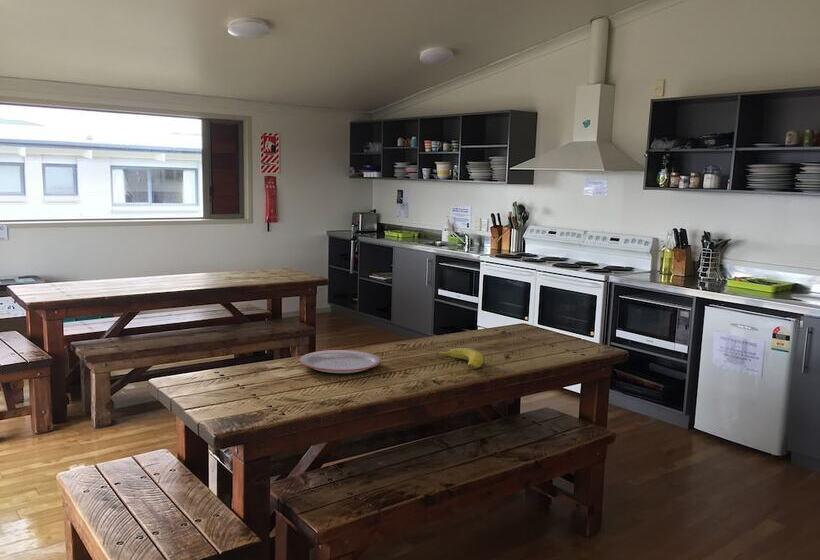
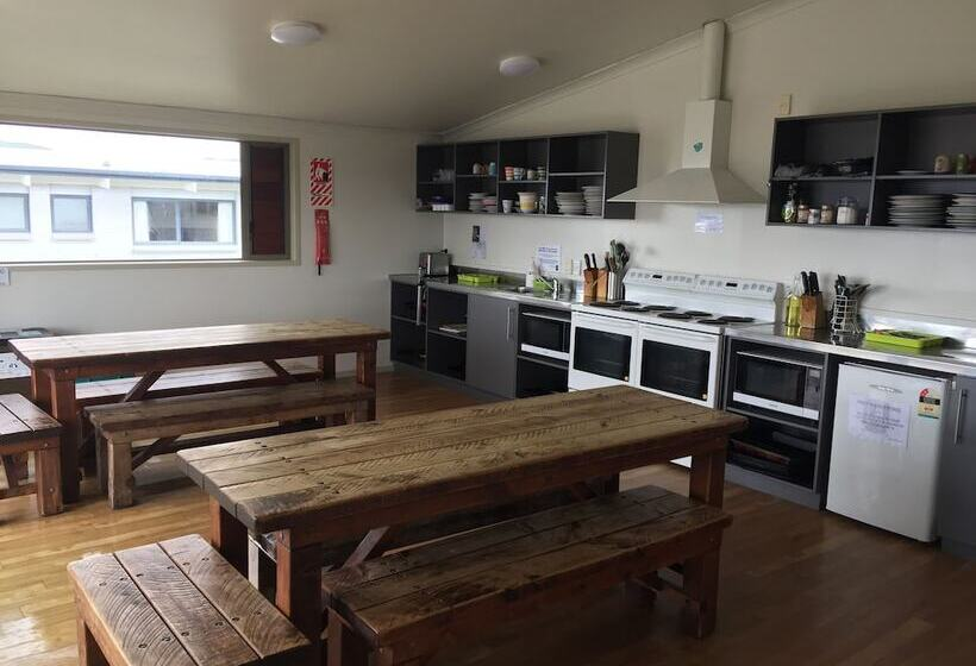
- fruit (457, 357)
- plate (340, 362)
